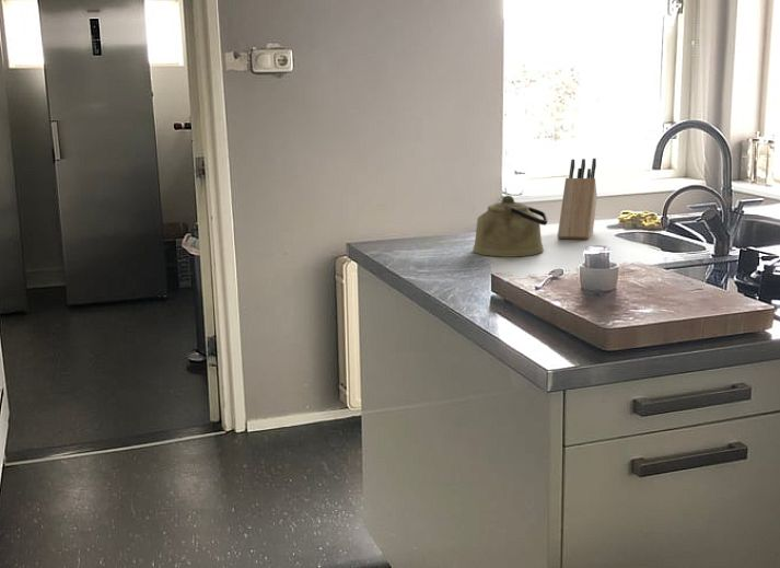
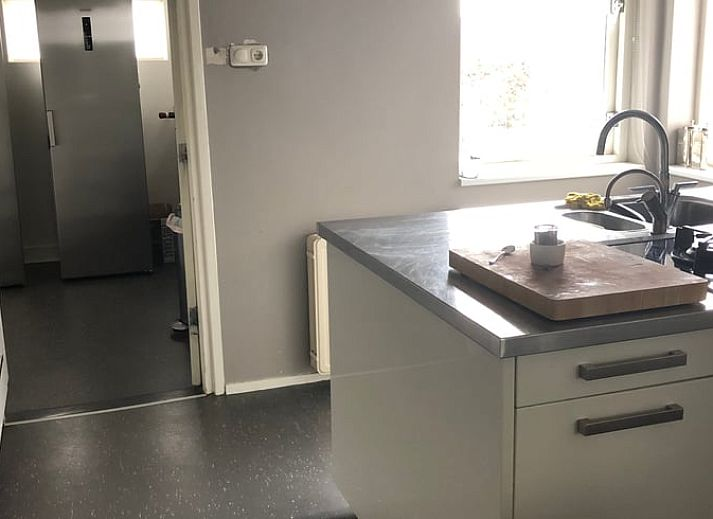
- knife block (579, 196)
- kettle (509, 221)
